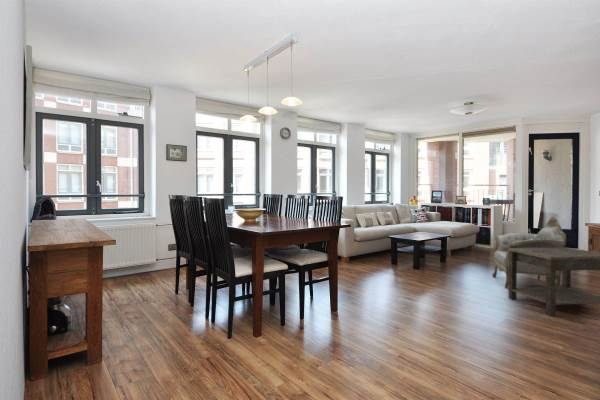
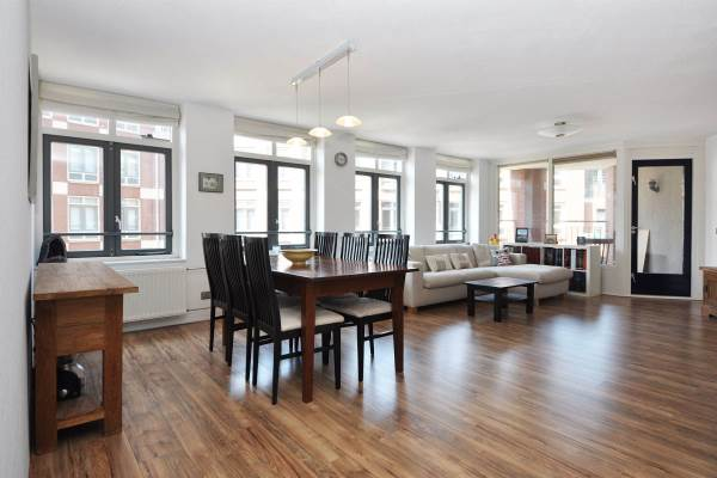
- armchair (525, 247)
- side table (555, 278)
